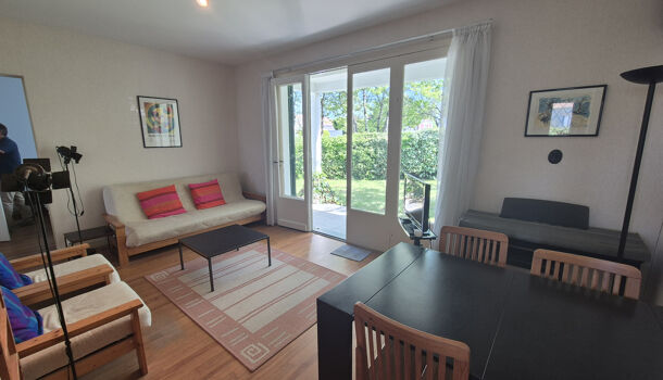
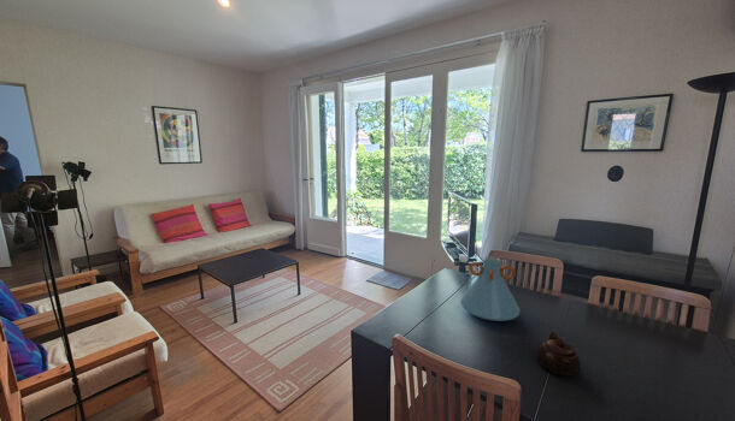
+ vase (490, 286)
+ teapot (558, 351)
